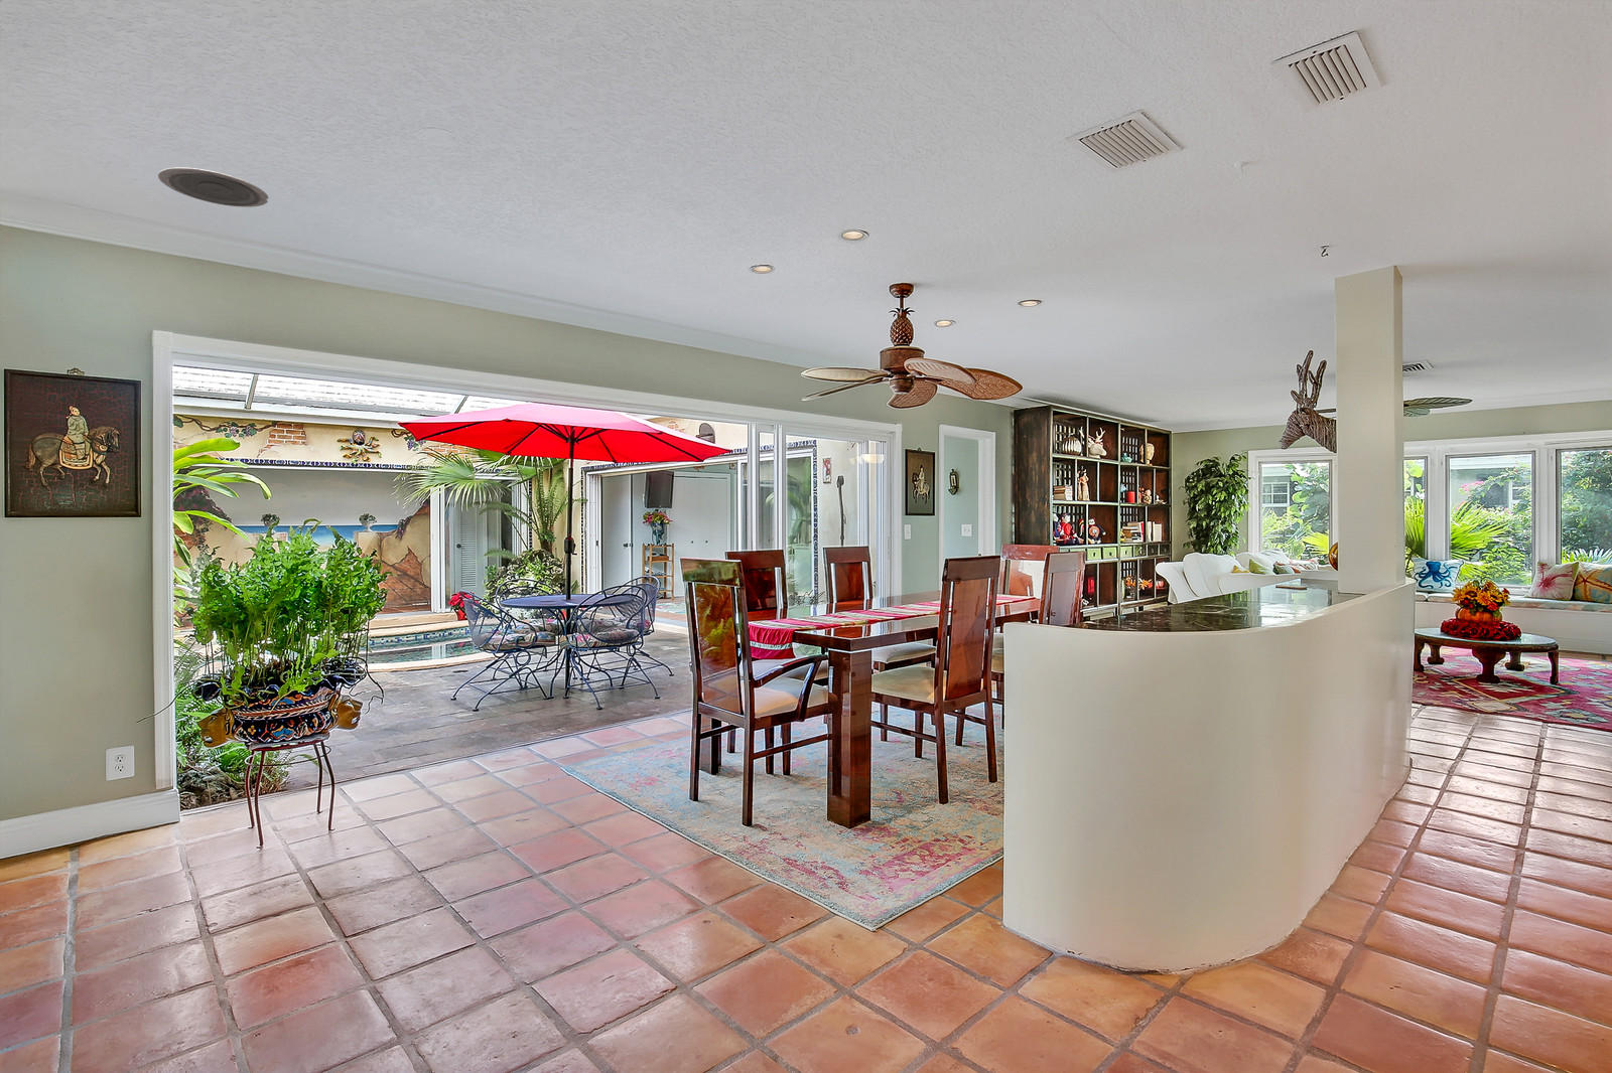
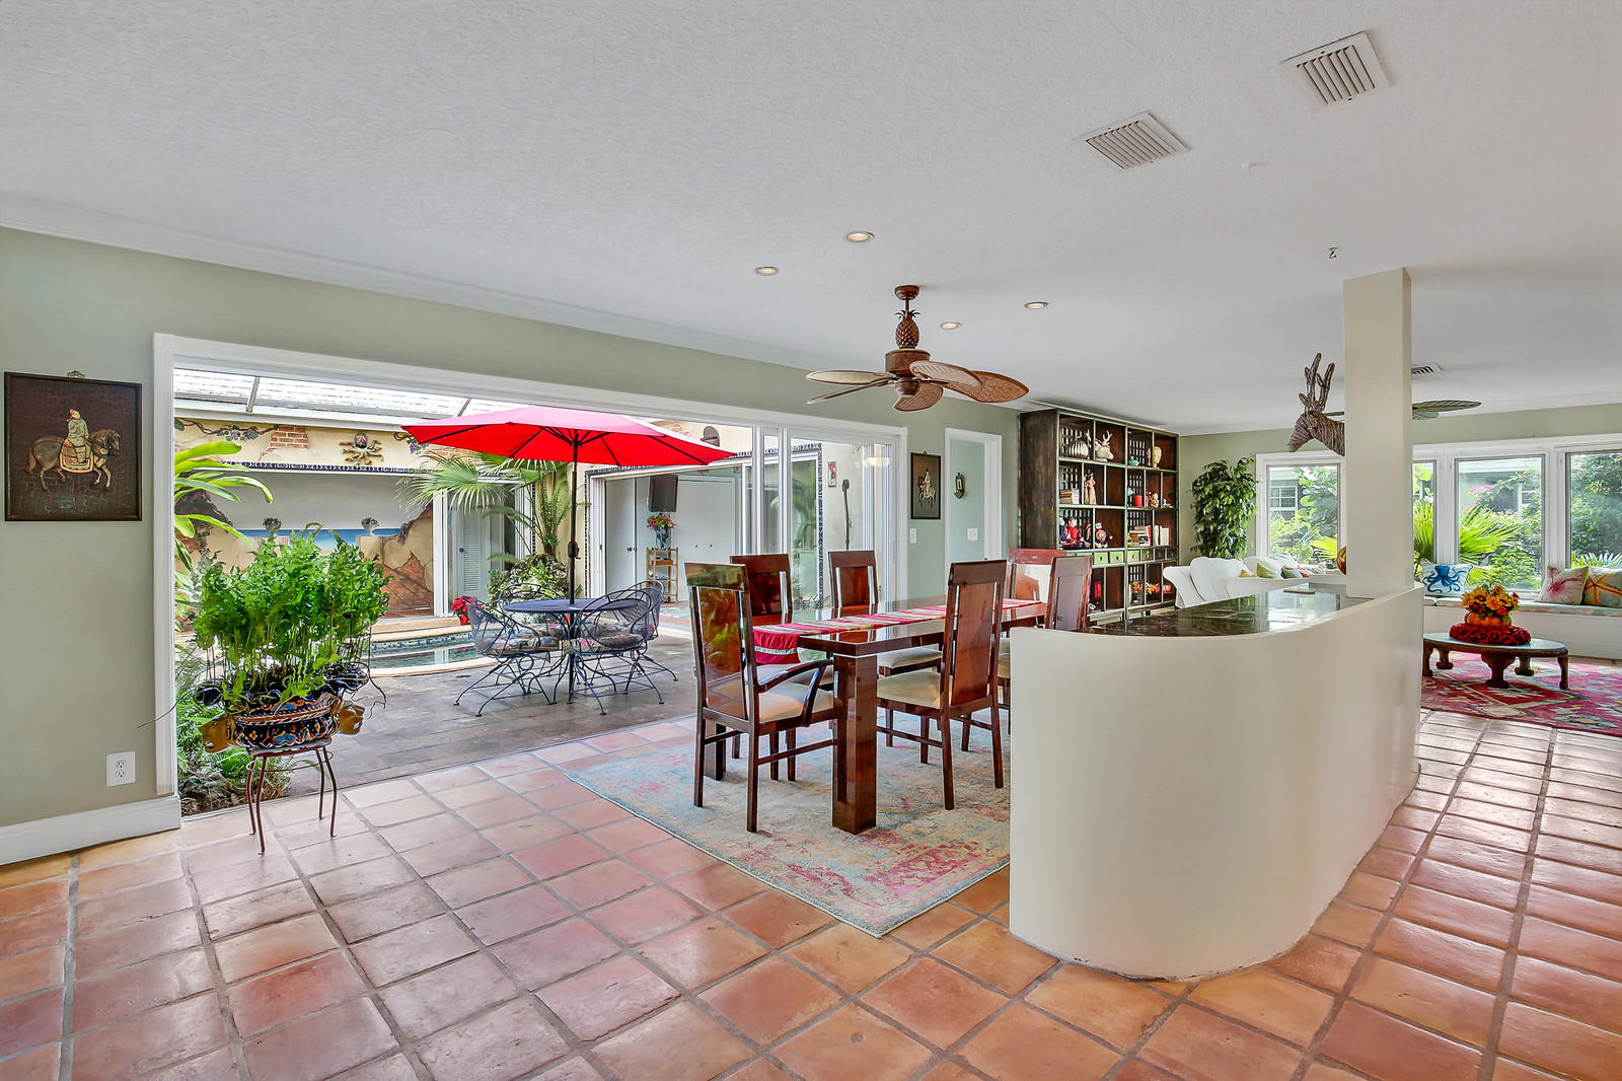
- recessed light (215, 184)
